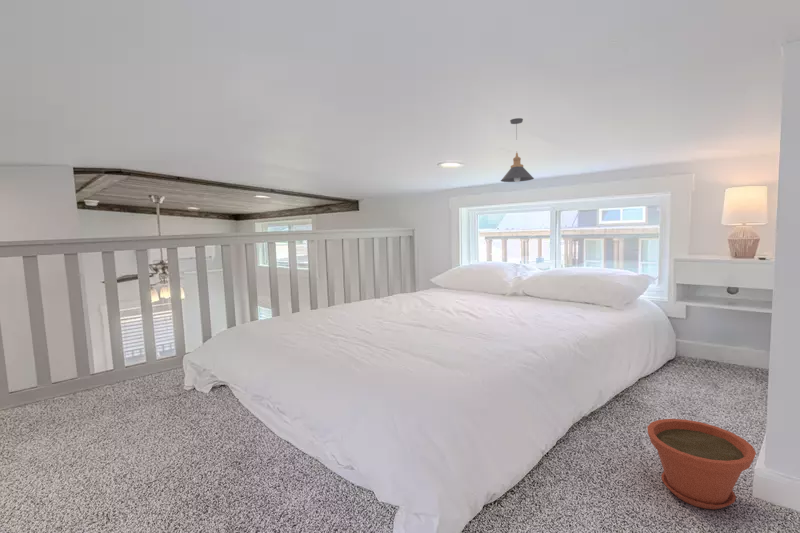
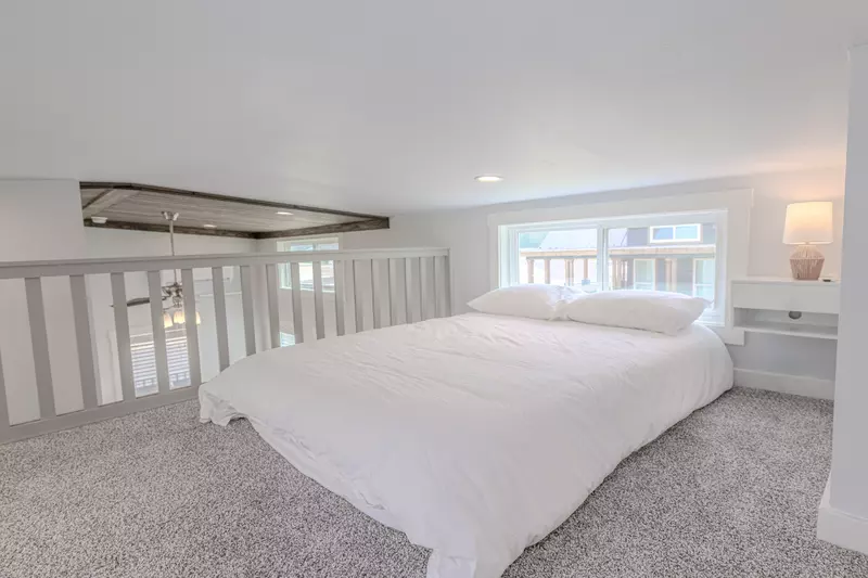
- pendant light (516, 153)
- plant pot (697, 466)
